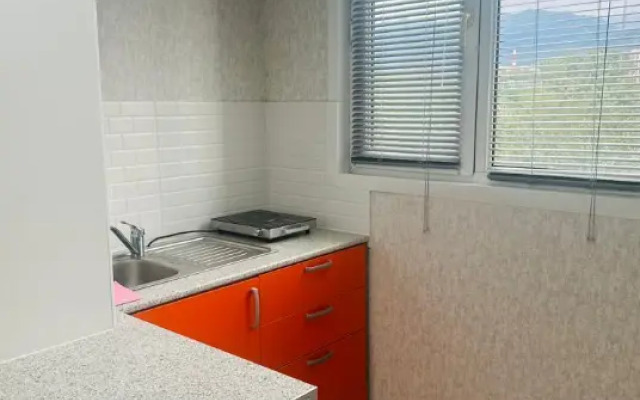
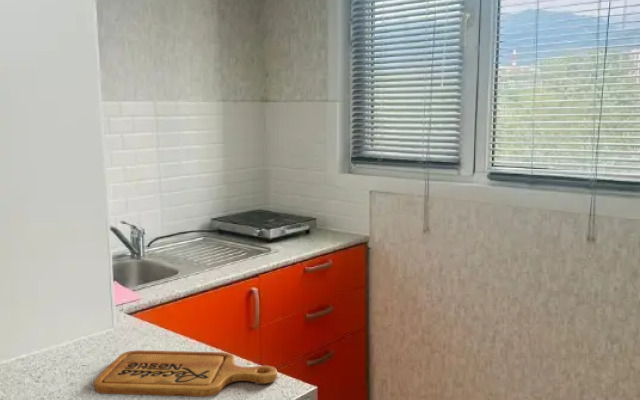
+ cutting board (191, 372)
